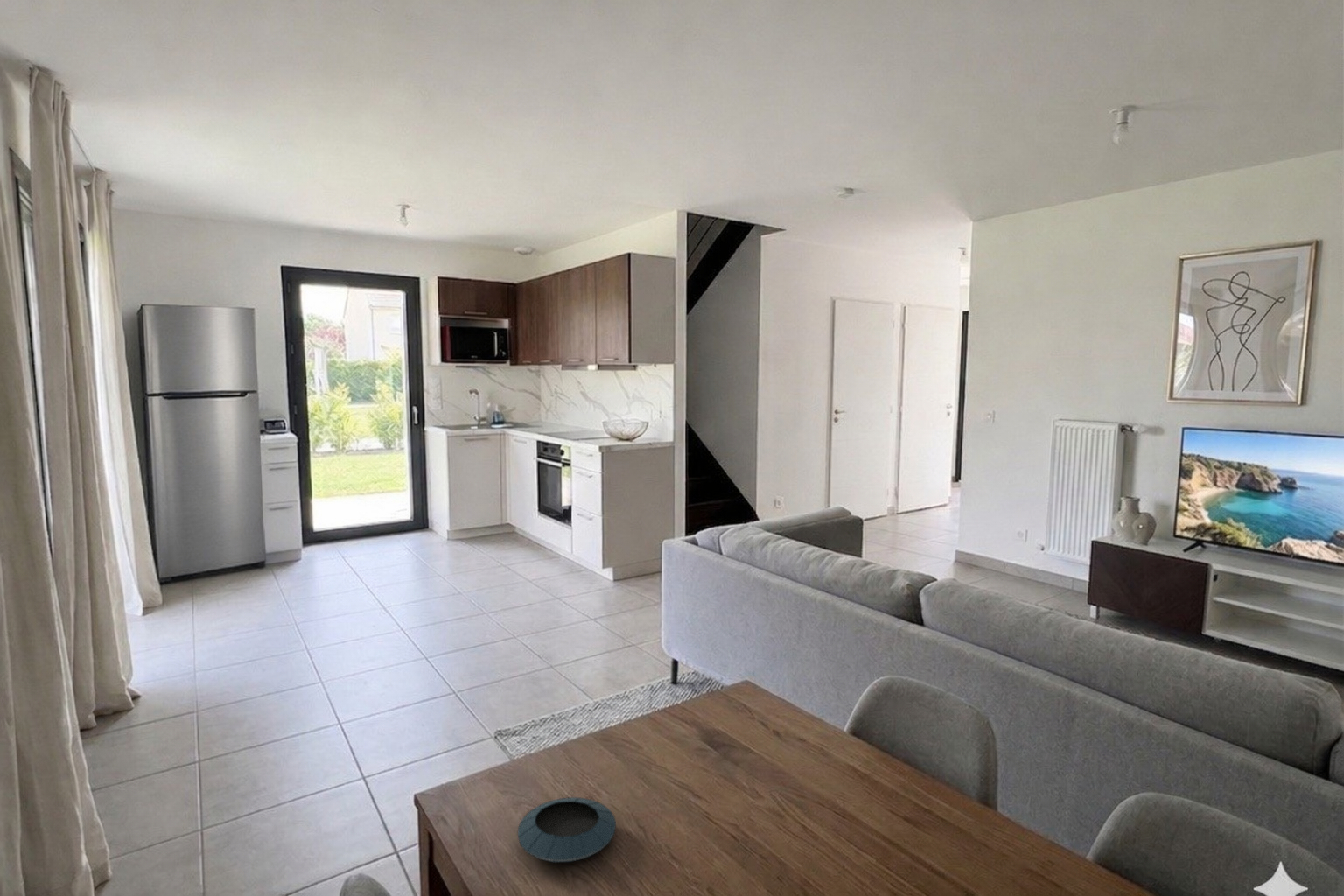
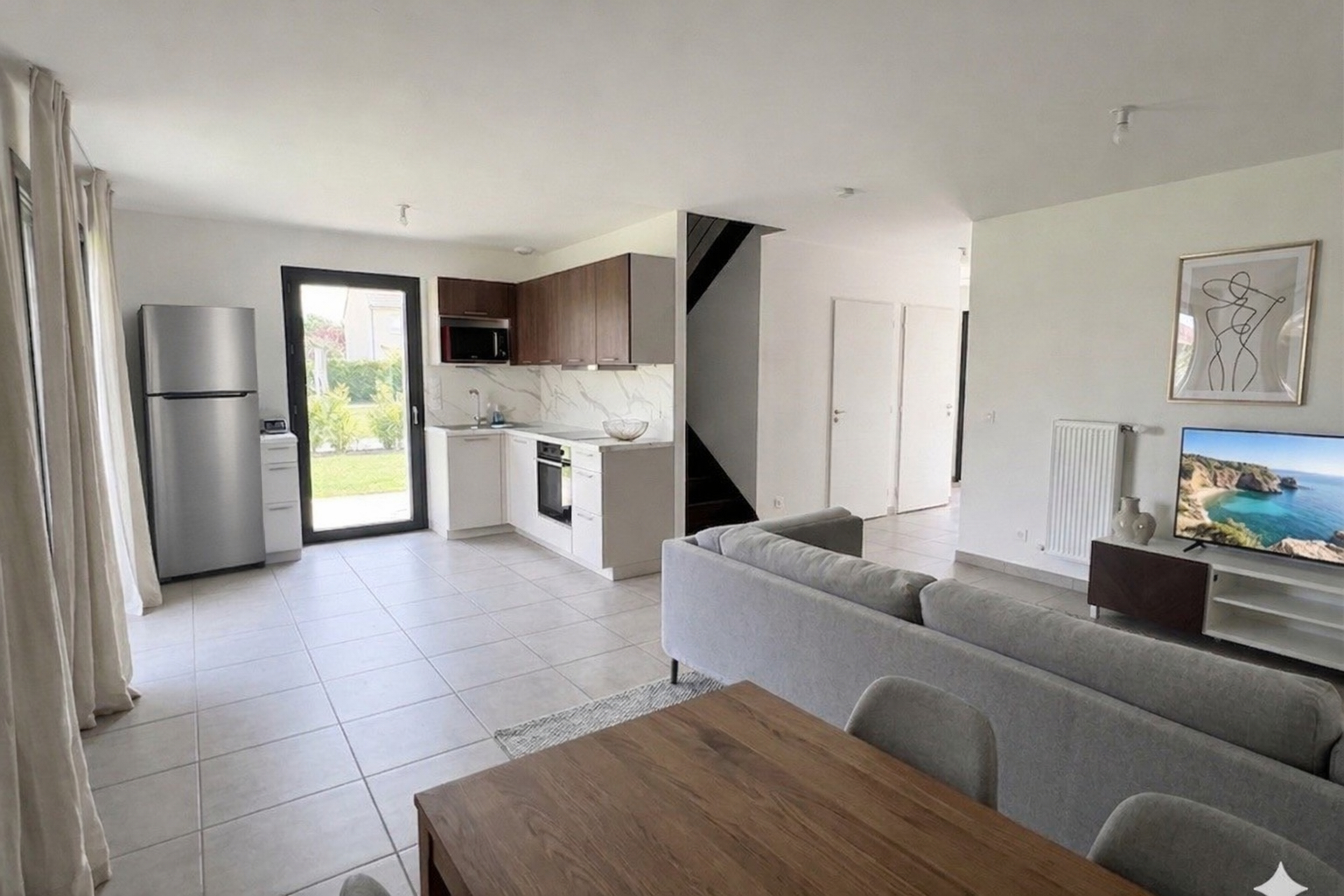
- saucer (567, 824)
